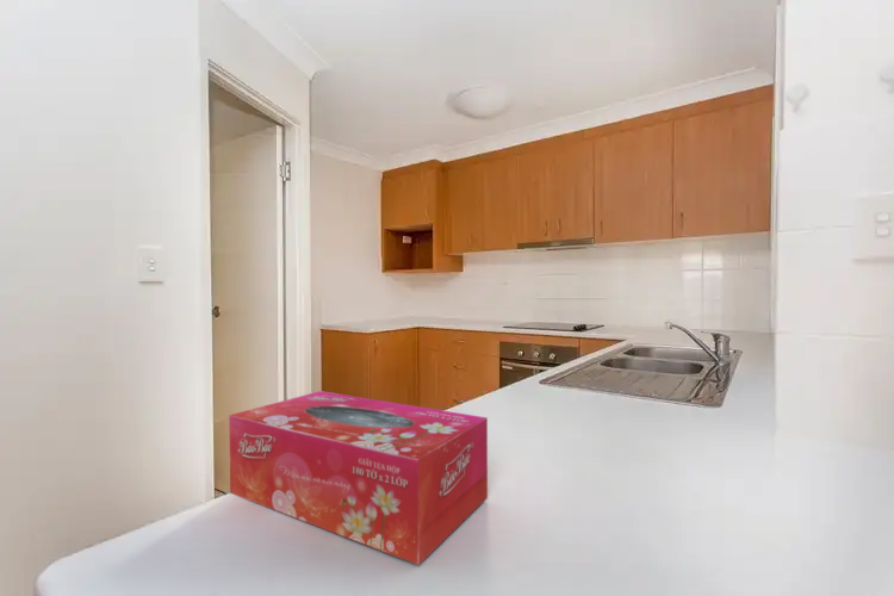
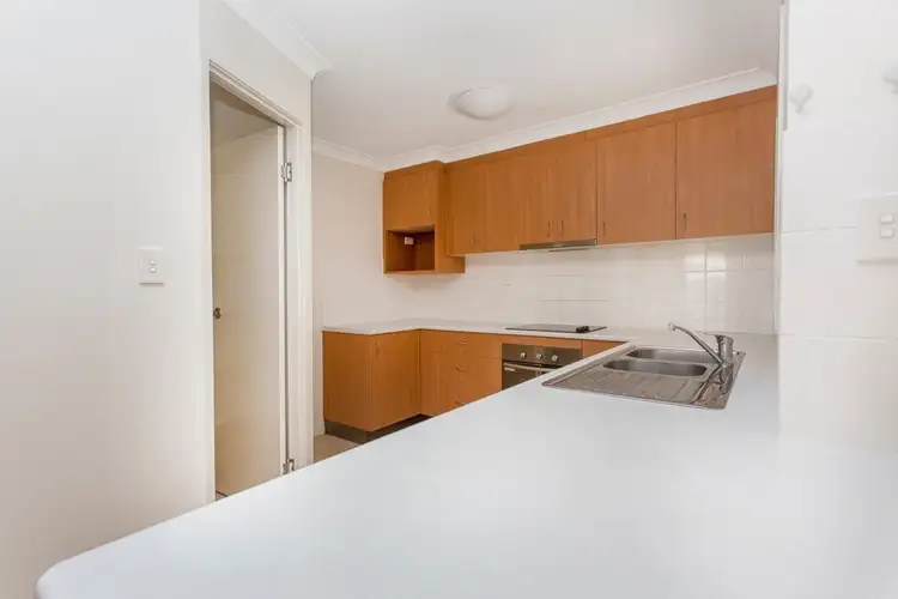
- tissue box (356, 455)
